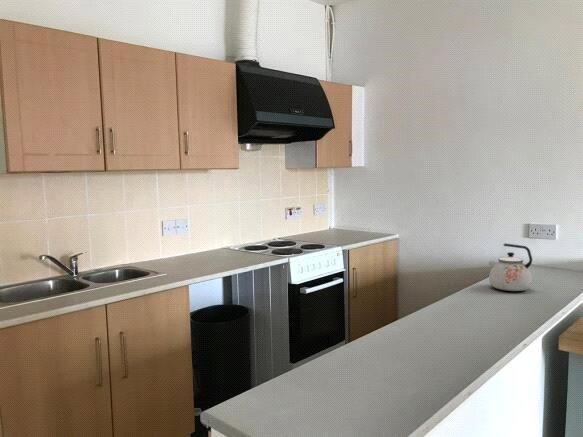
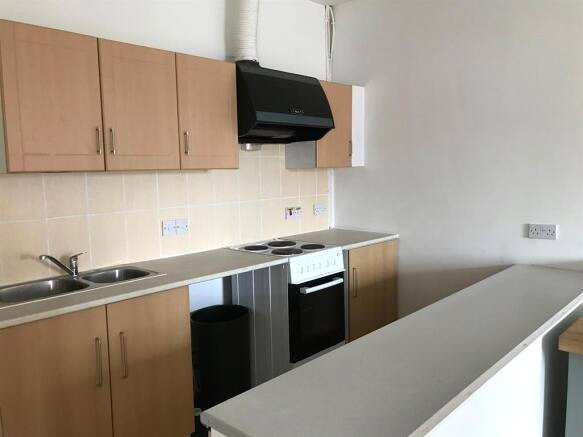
- kettle (510, 266)
